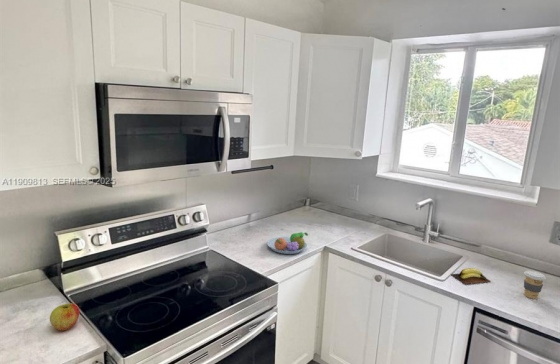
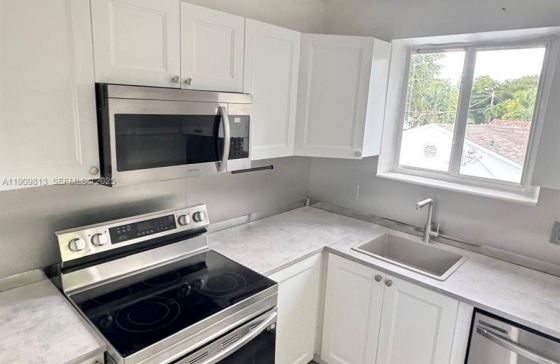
- fruit bowl (288, 240)
- apple (64, 316)
- banana (471, 273)
- coffee cup (532, 284)
